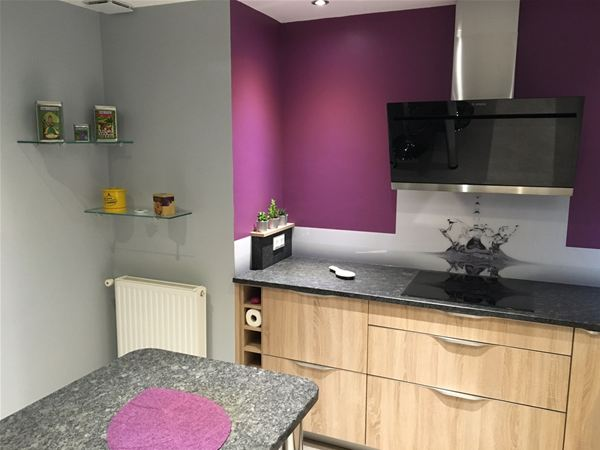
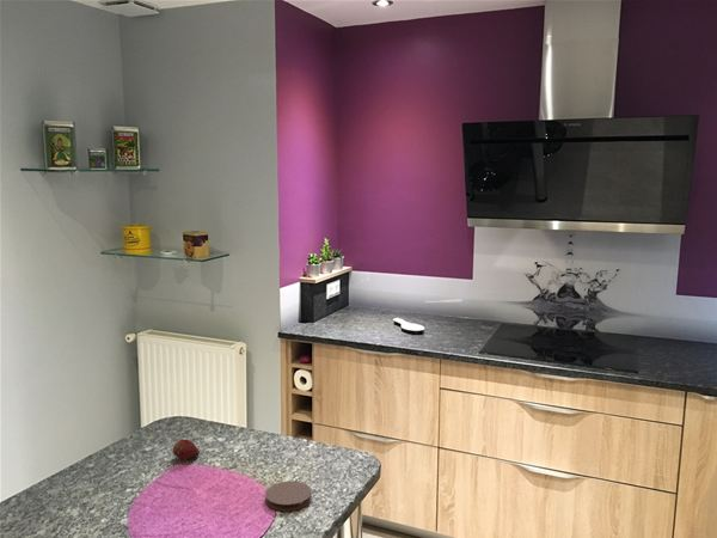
+ coaster (288, 495)
+ fruit (186, 448)
